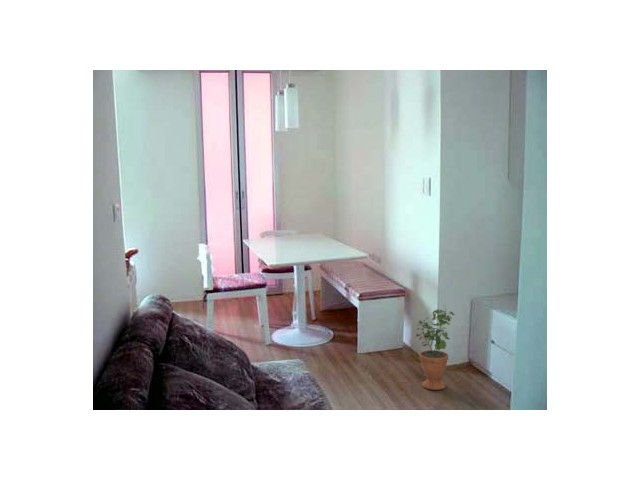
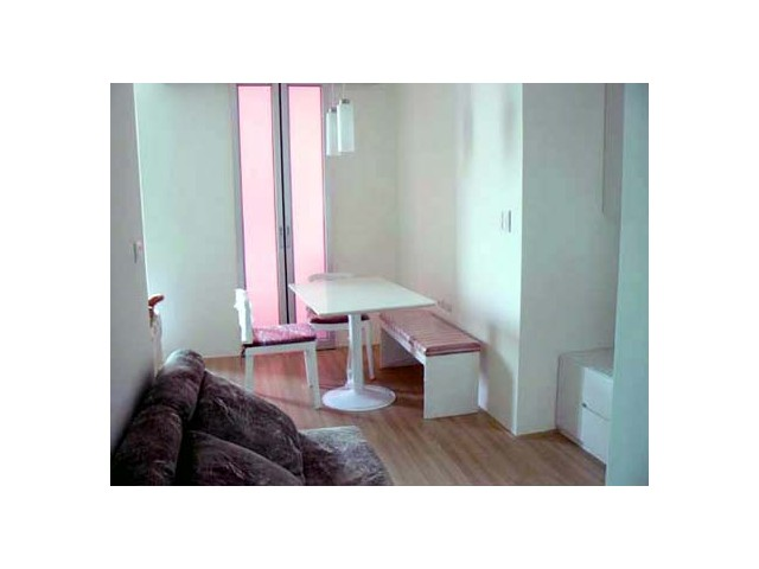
- potted plant (435, 345)
